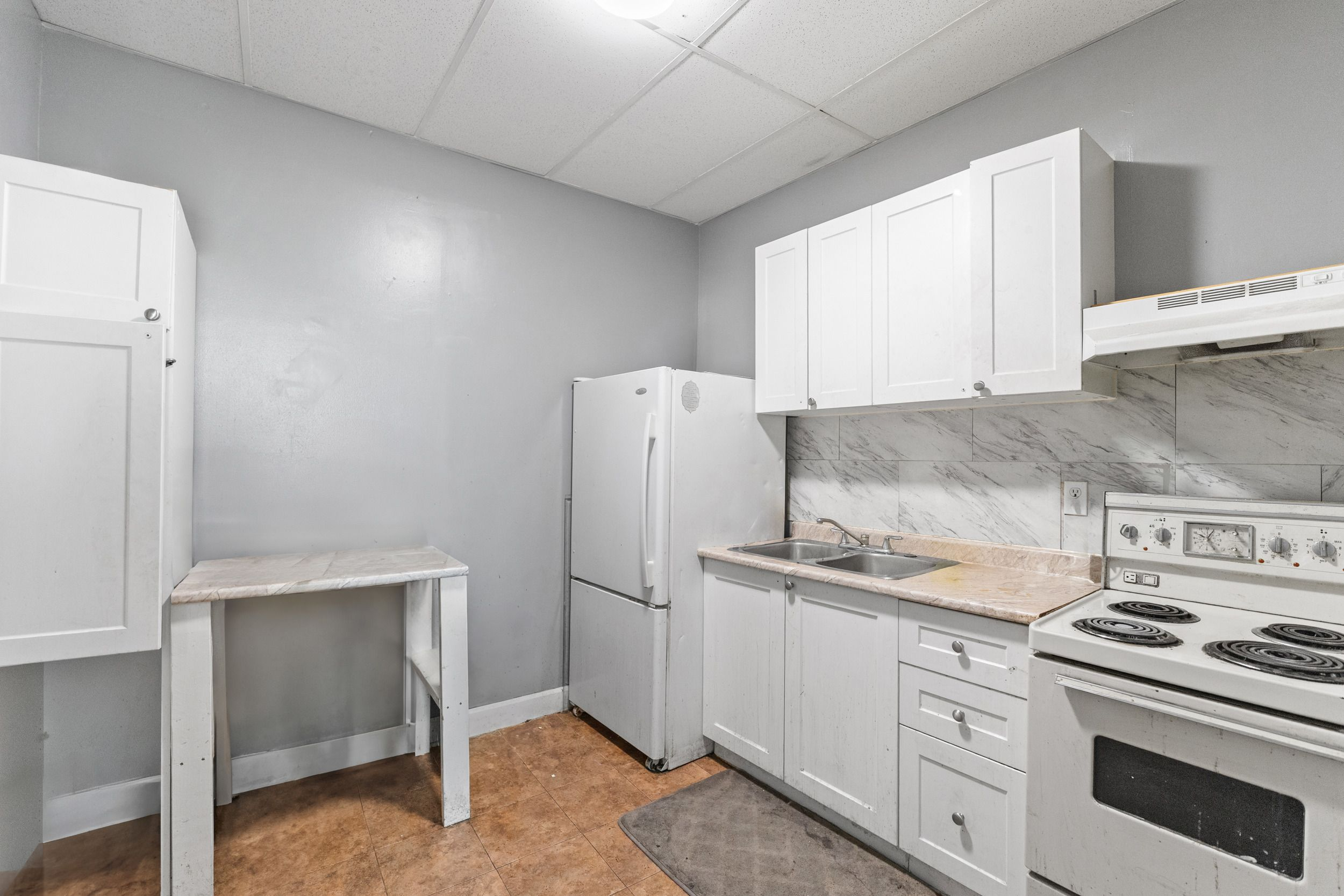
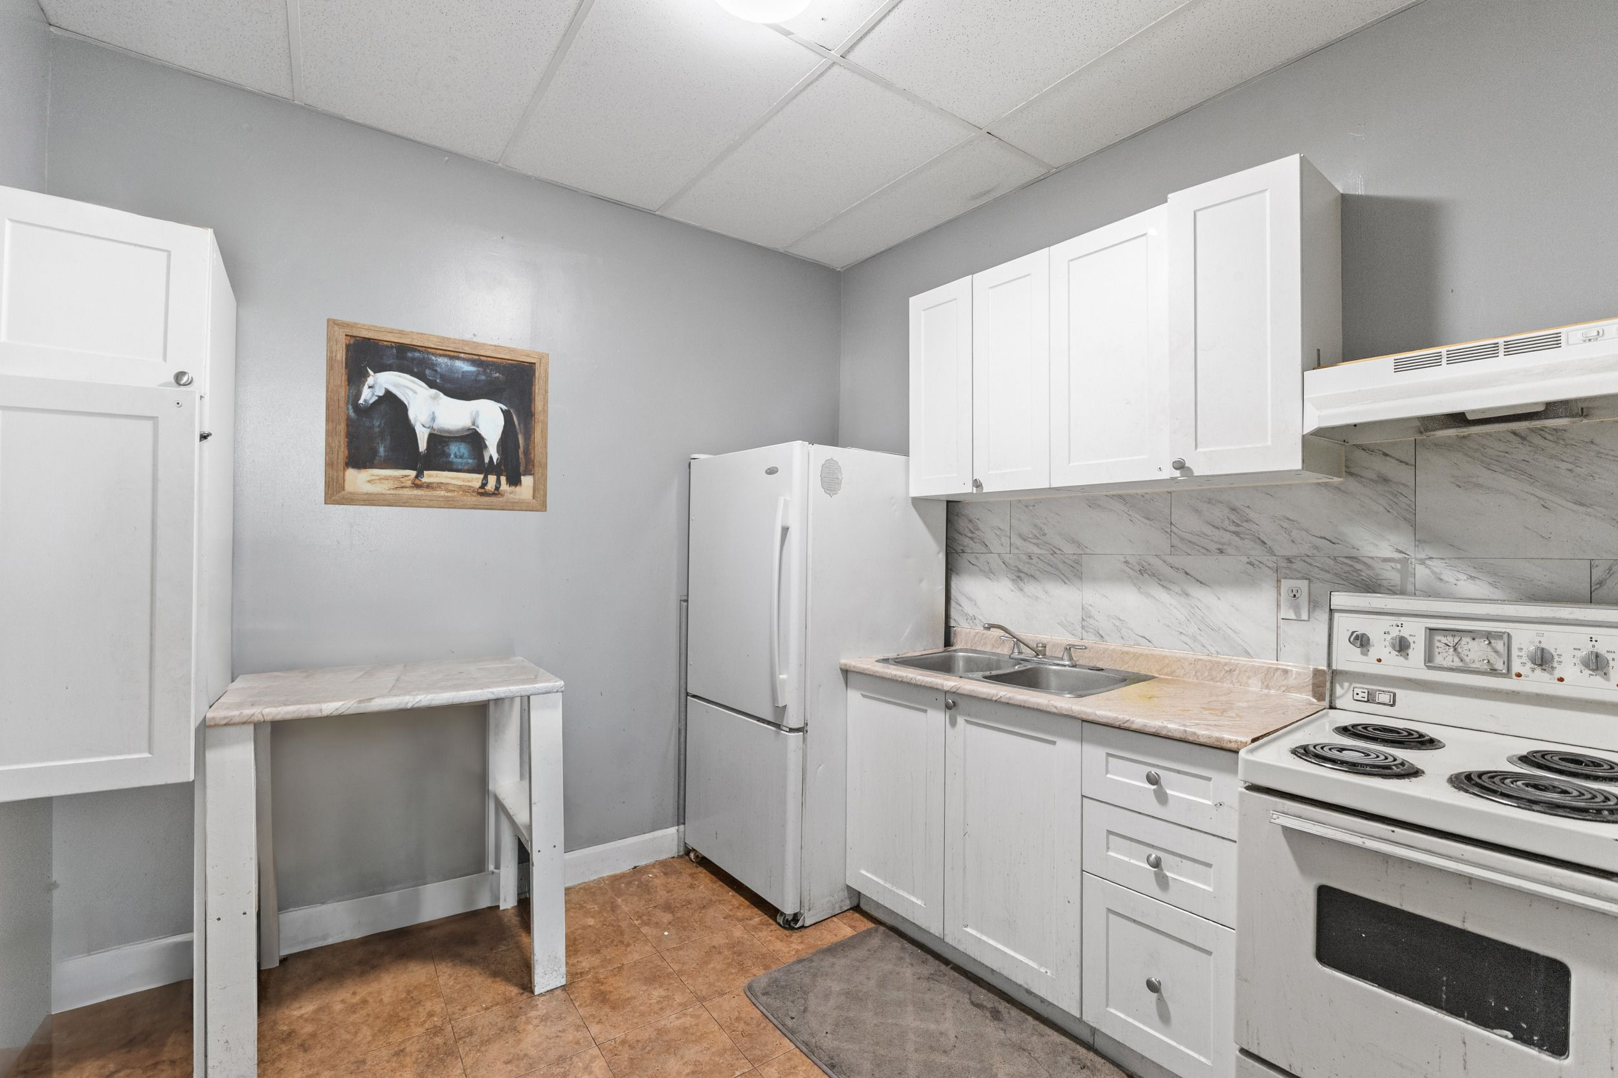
+ wall art (445, 424)
